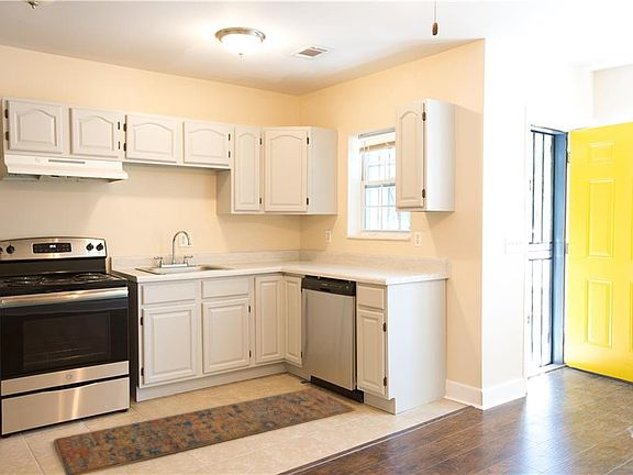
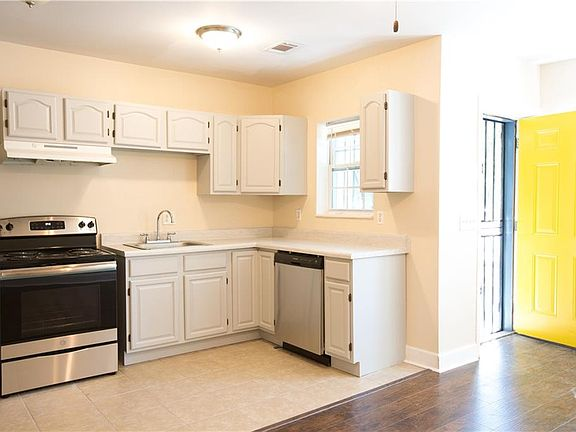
- rug (215, 423)
